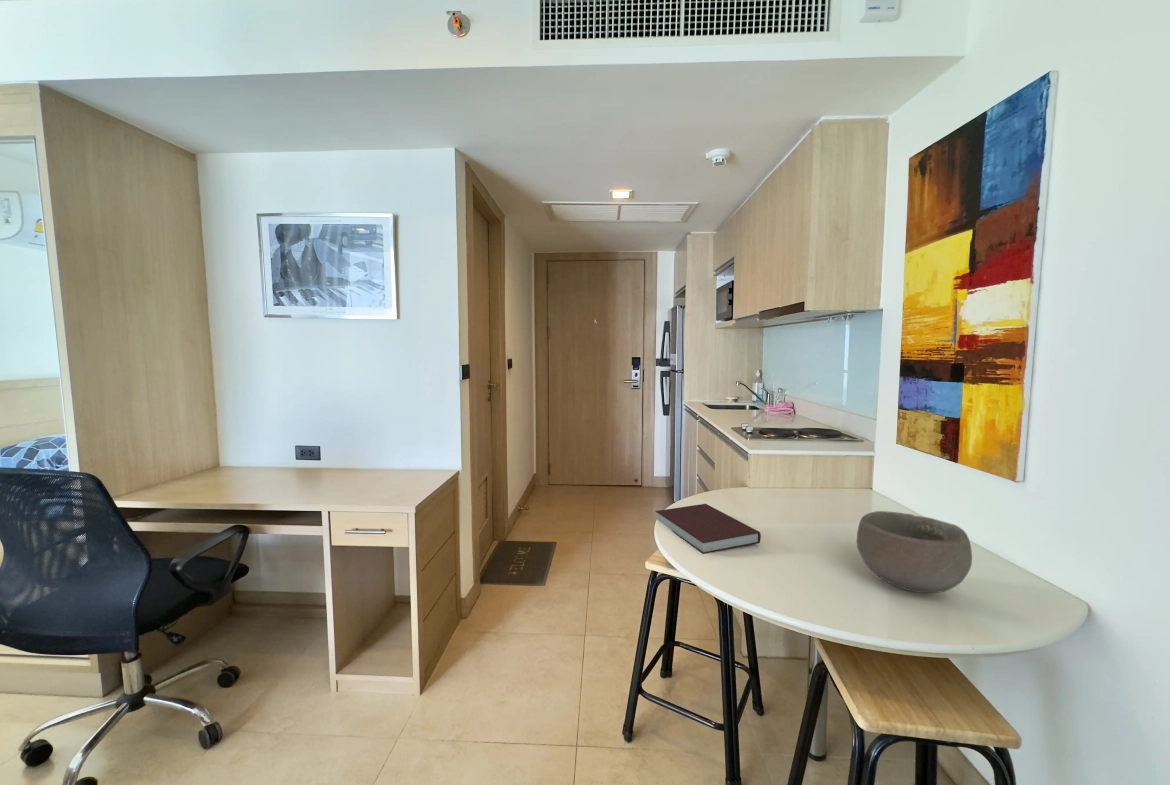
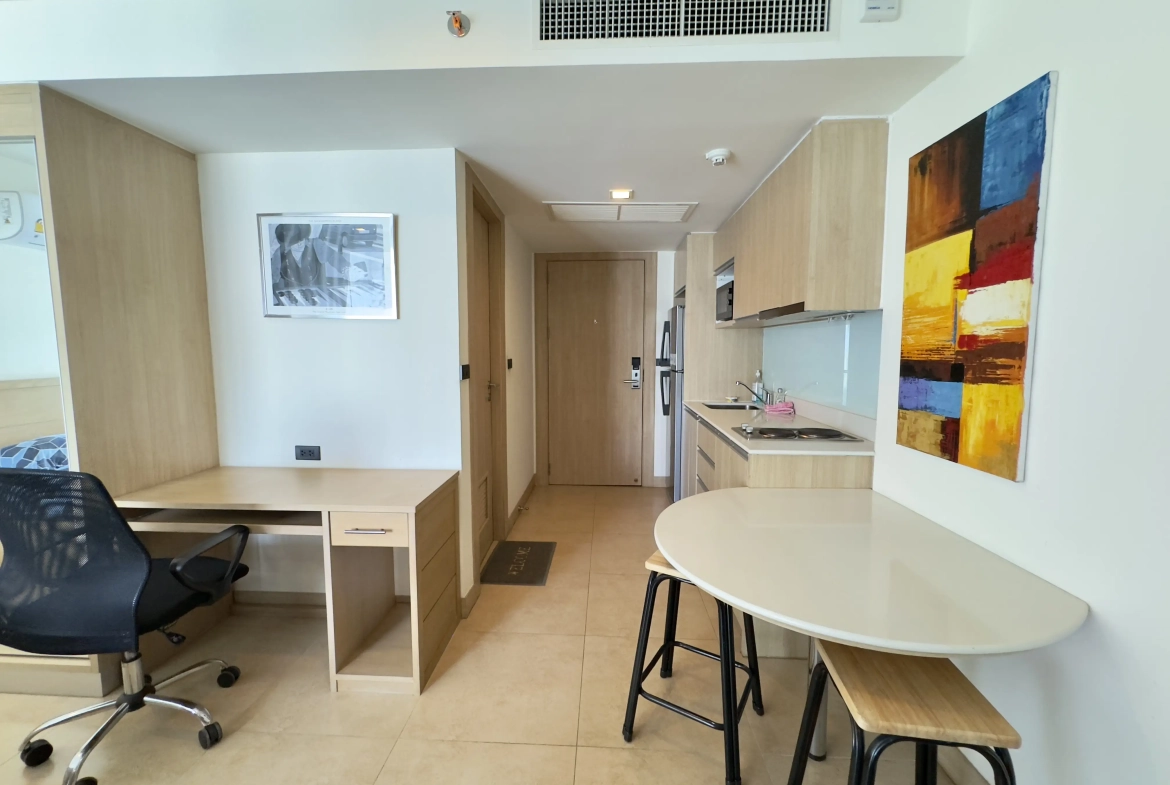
- bowl (910, 554)
- notebook (704, 525)
